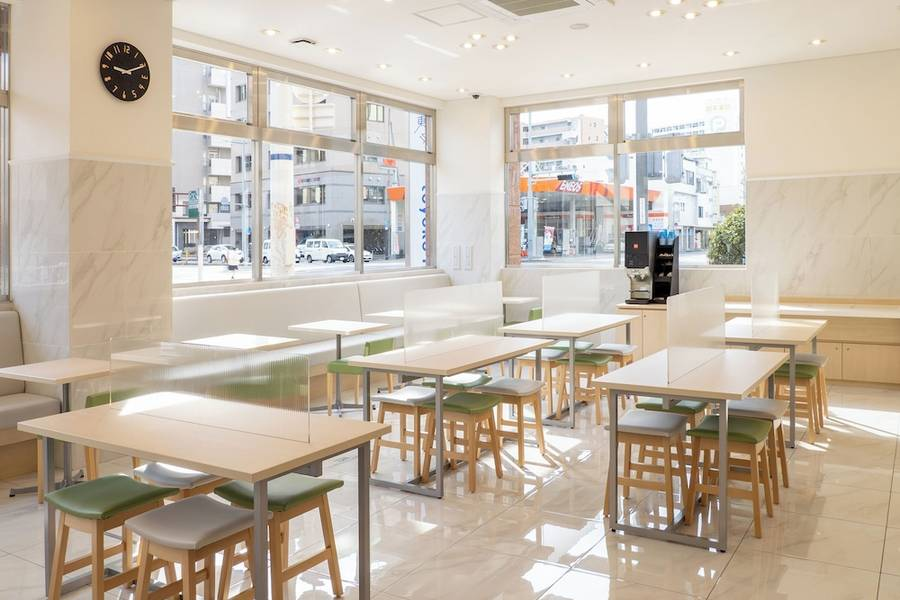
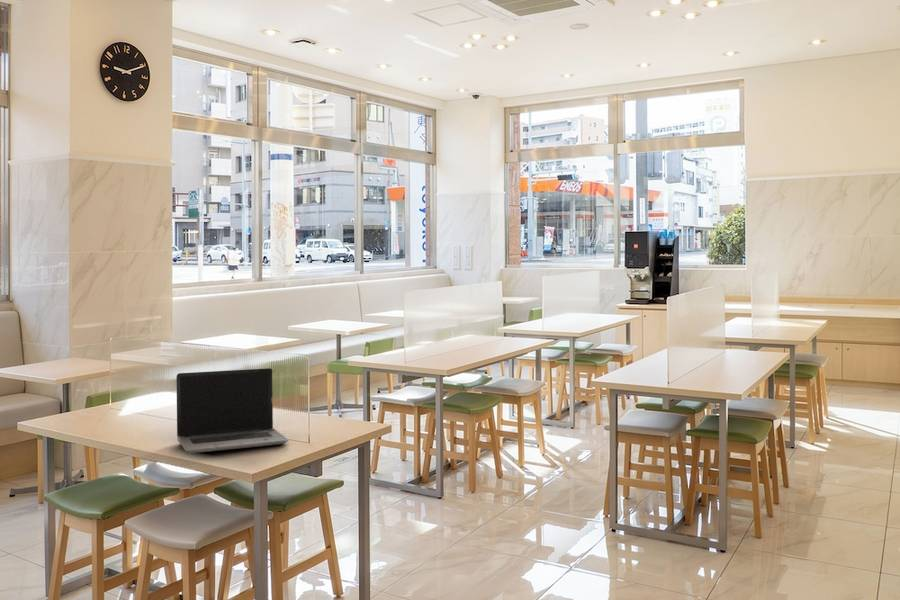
+ laptop computer (232, 409)
